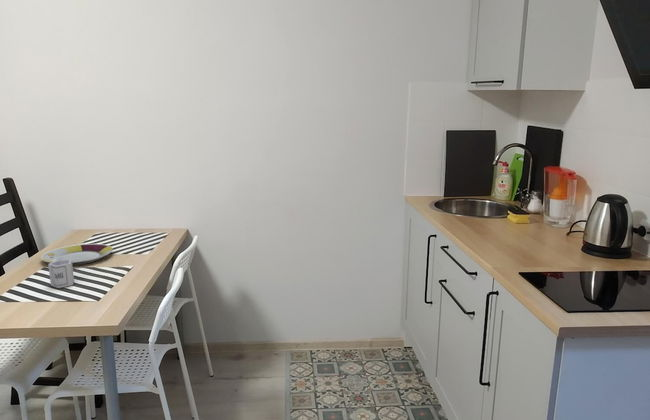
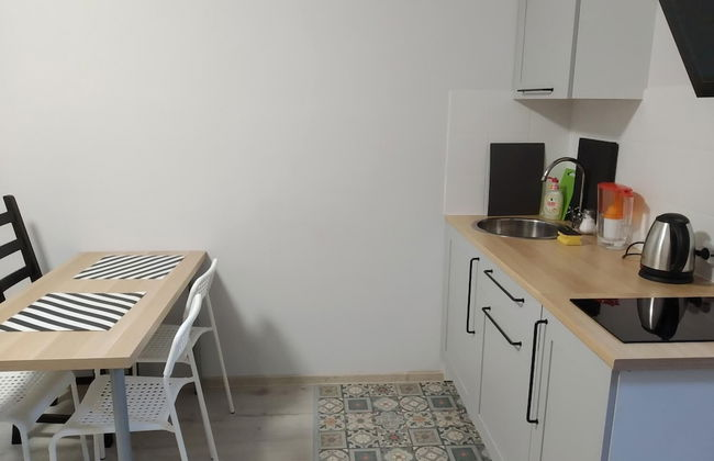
- cup (63, 272)
- plate (78, 255)
